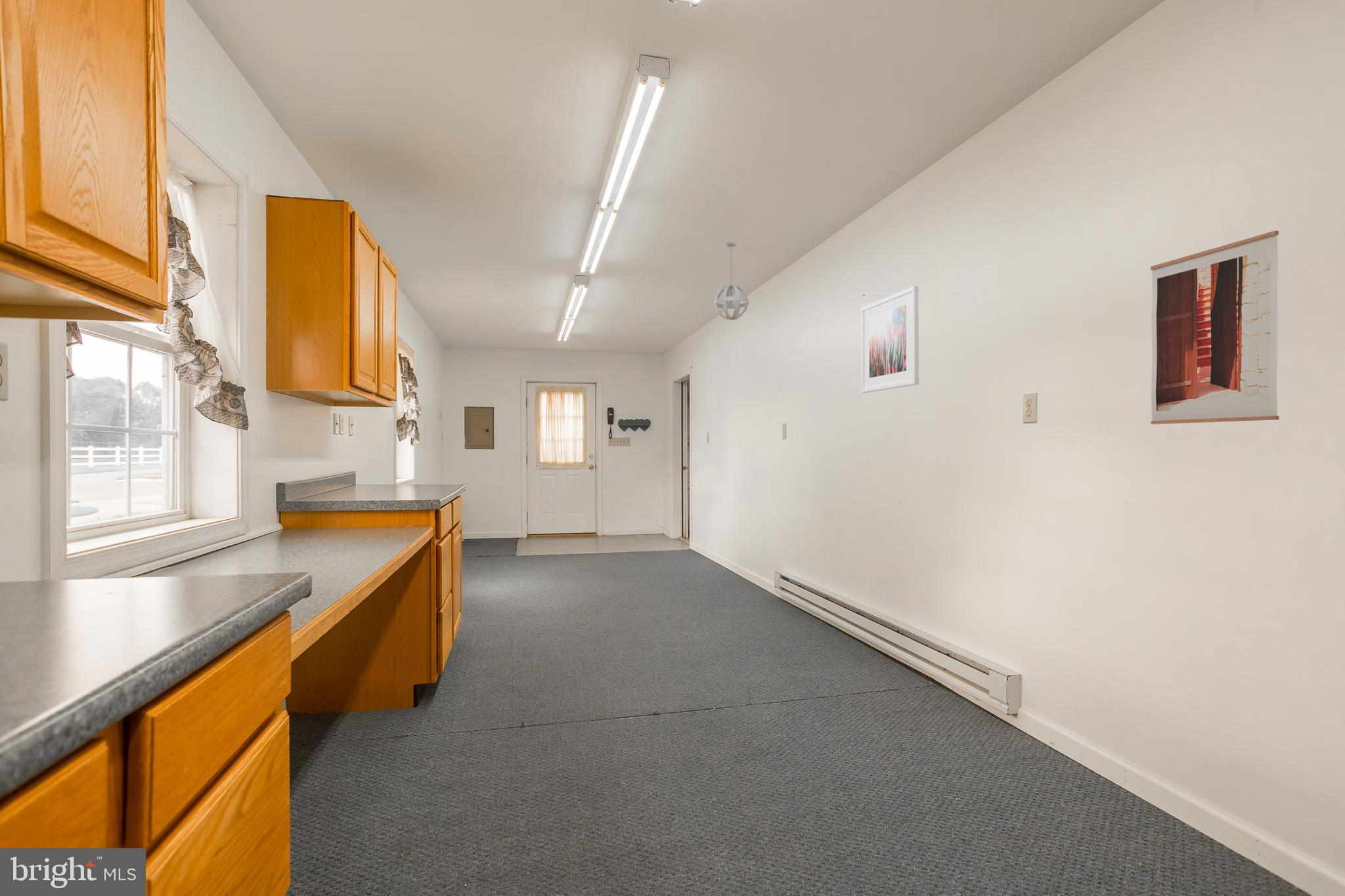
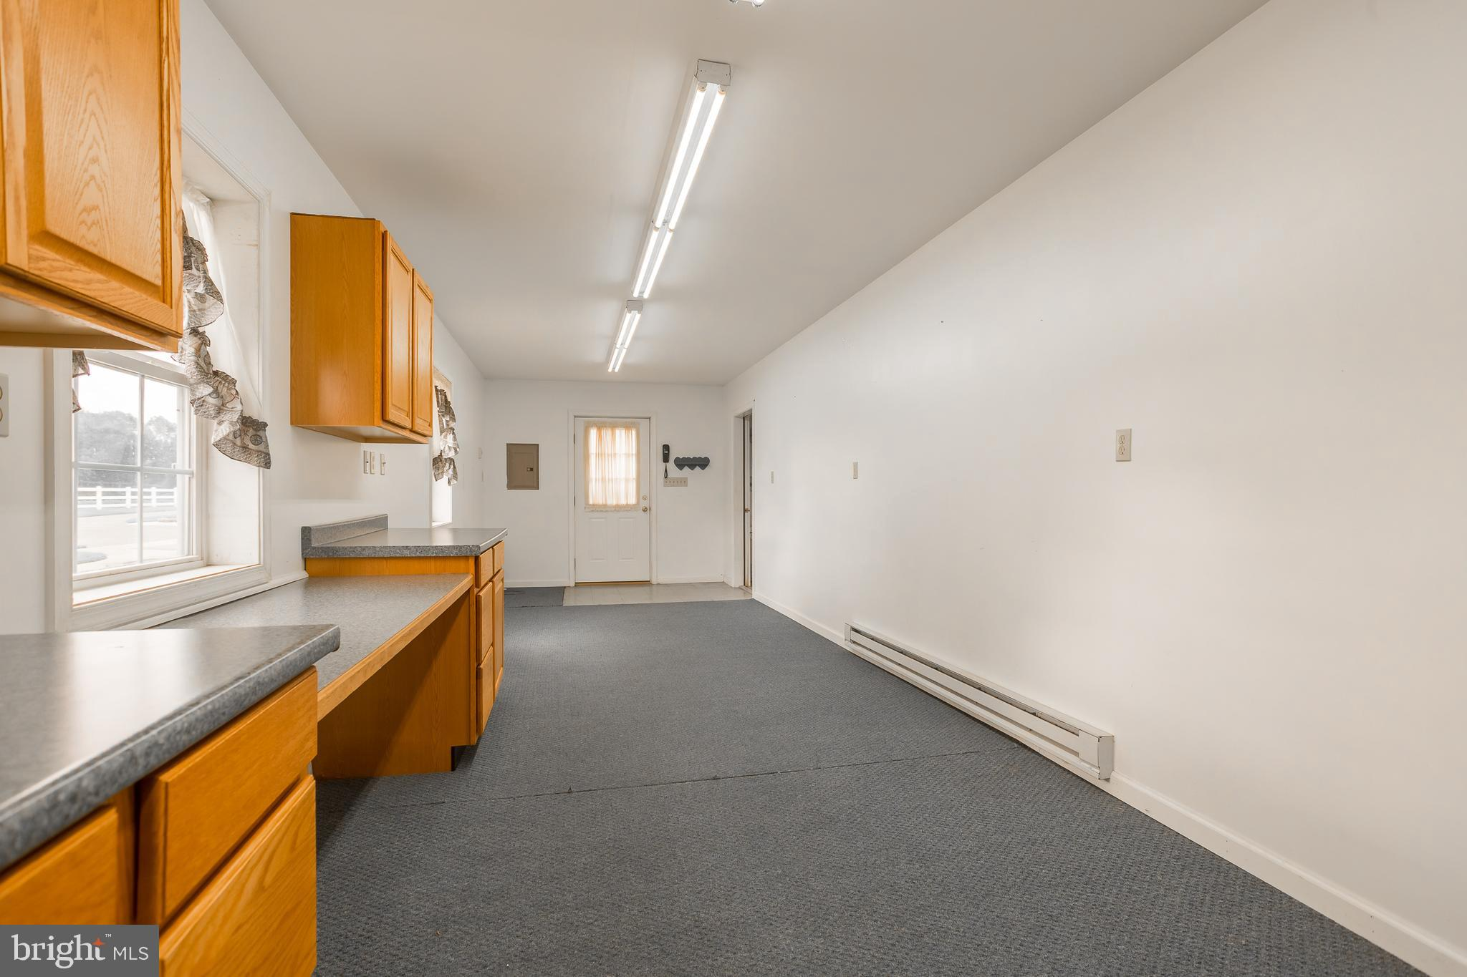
- wall art (1208, 336)
- pendant light (732, 282)
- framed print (887, 343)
